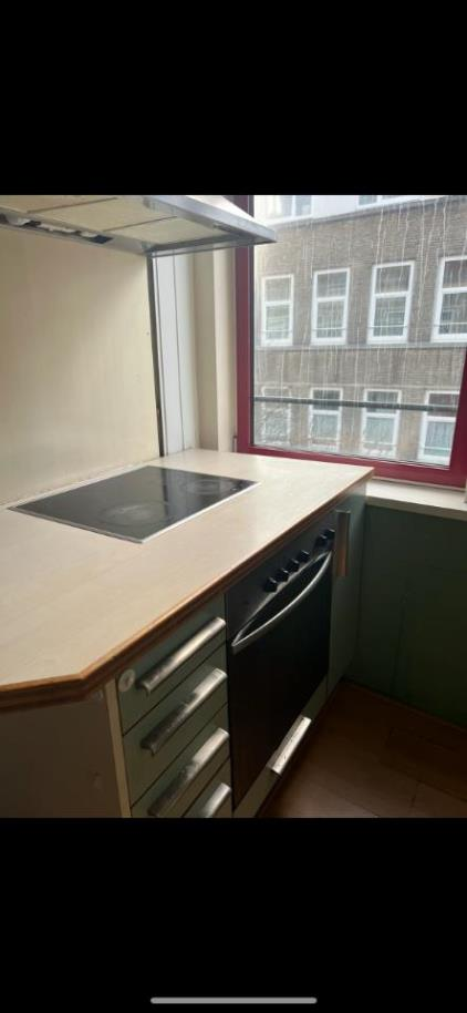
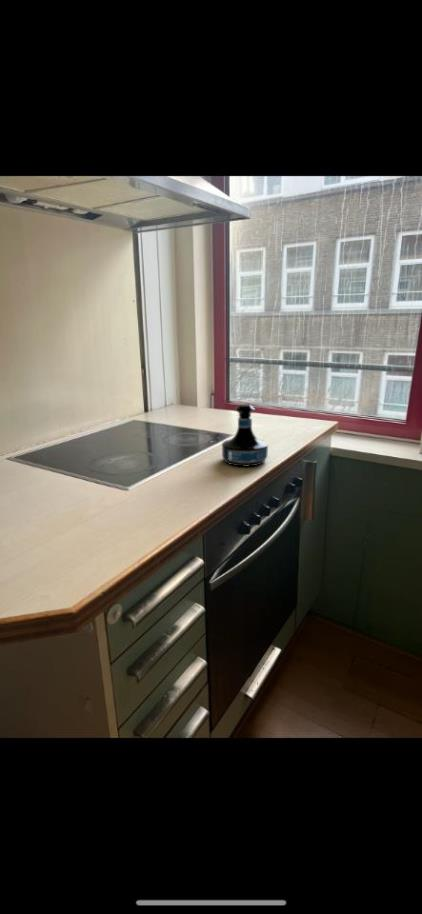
+ tequila bottle (244, 433)
